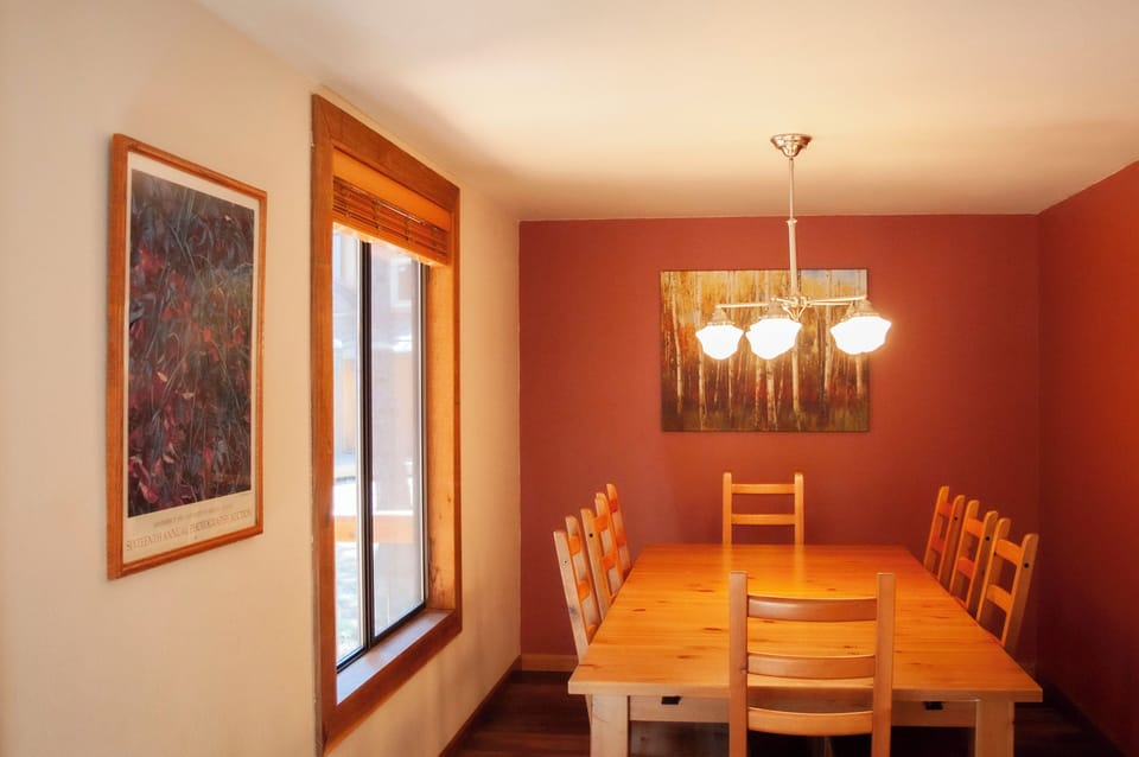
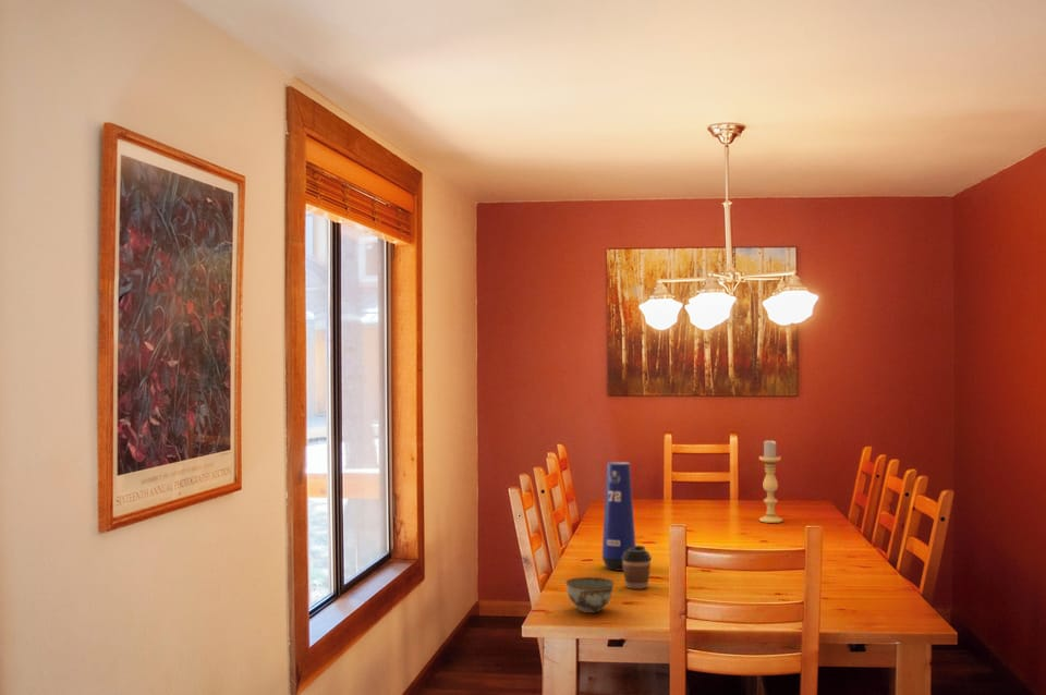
+ vase (618, 515)
+ coffee cup (636, 566)
+ candle holder (769, 479)
+ bowl (589, 596)
